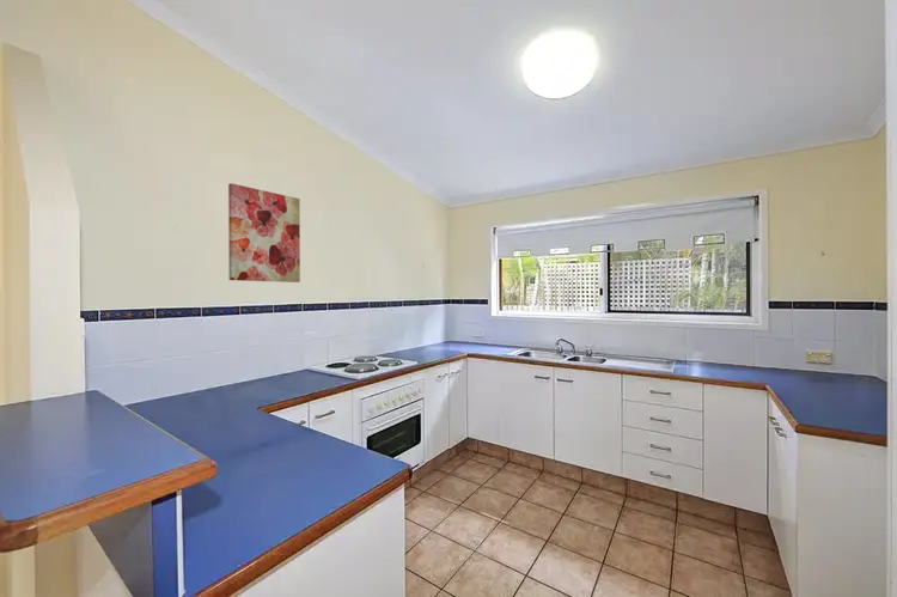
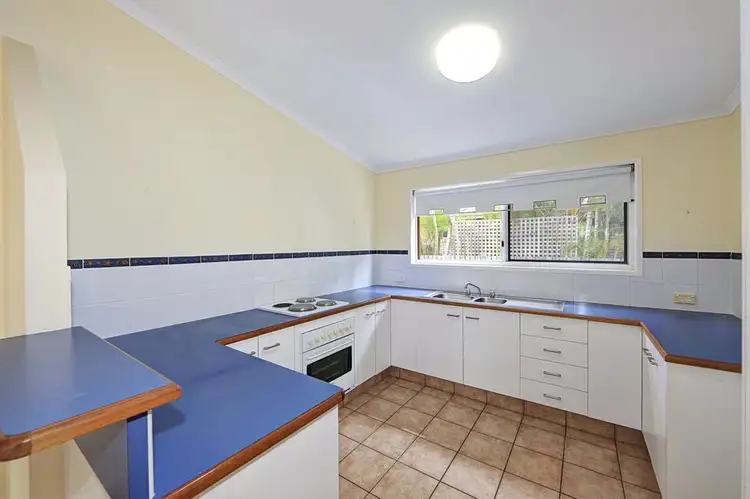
- wall art (267, 236)
